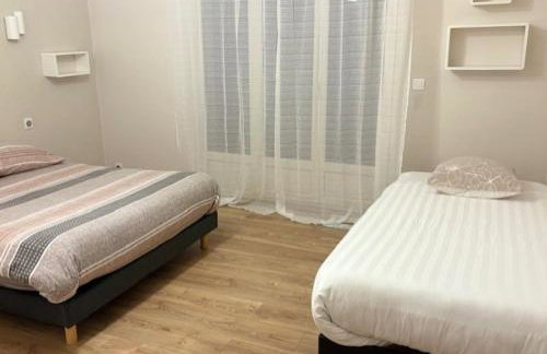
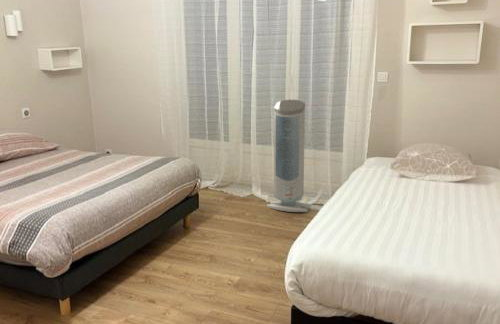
+ air purifier (289, 155)
